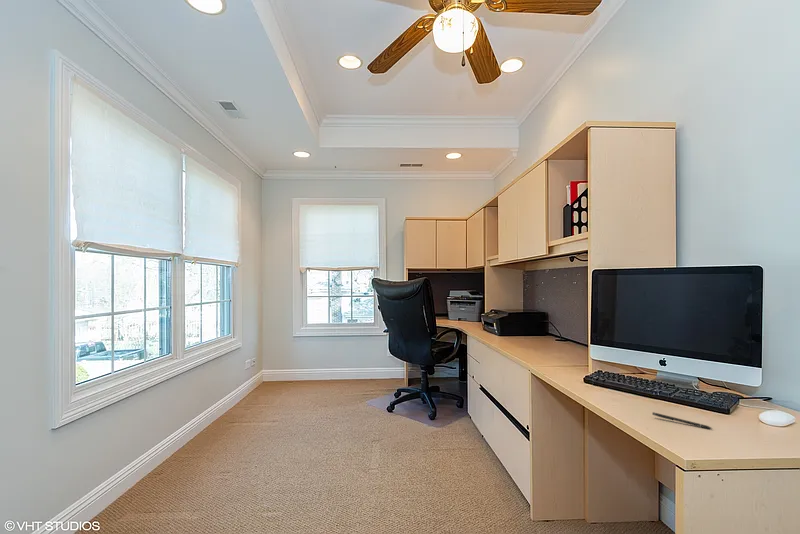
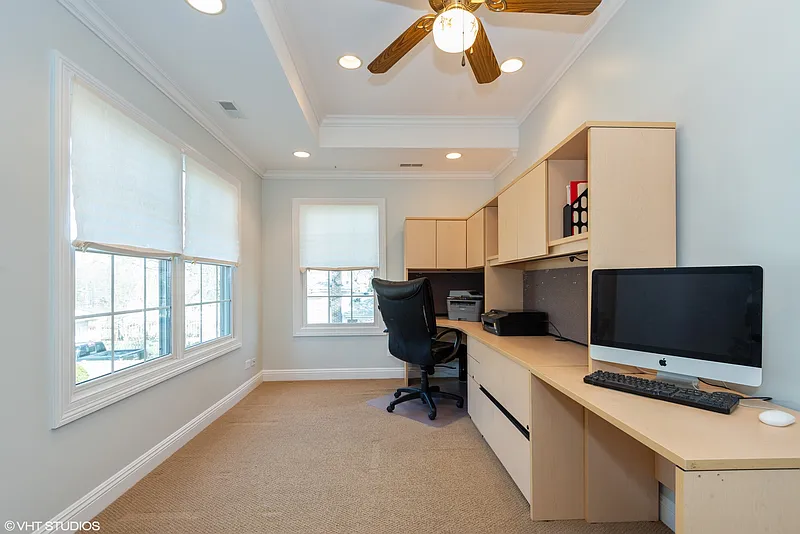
- pen (681, 420)
